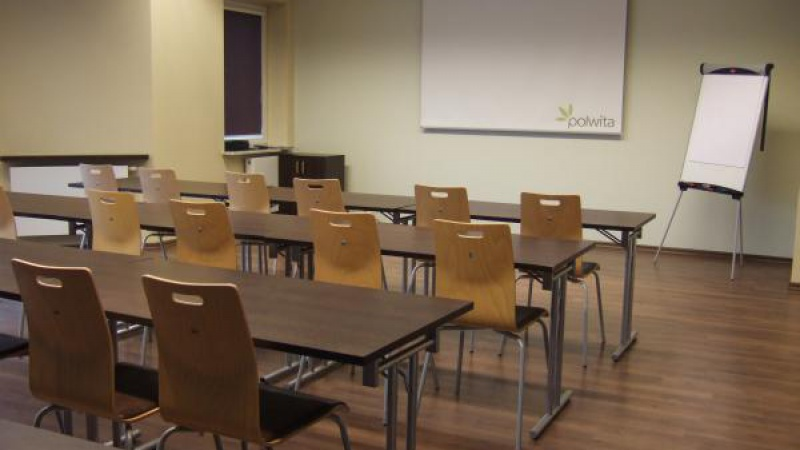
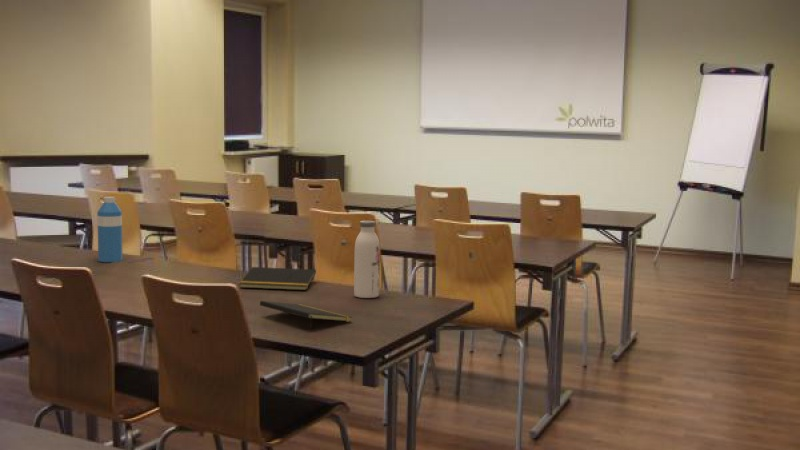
+ notepad (305, 311)
+ notepad (278, 278)
+ water bottle (109, 229)
+ water bottle (367, 258)
